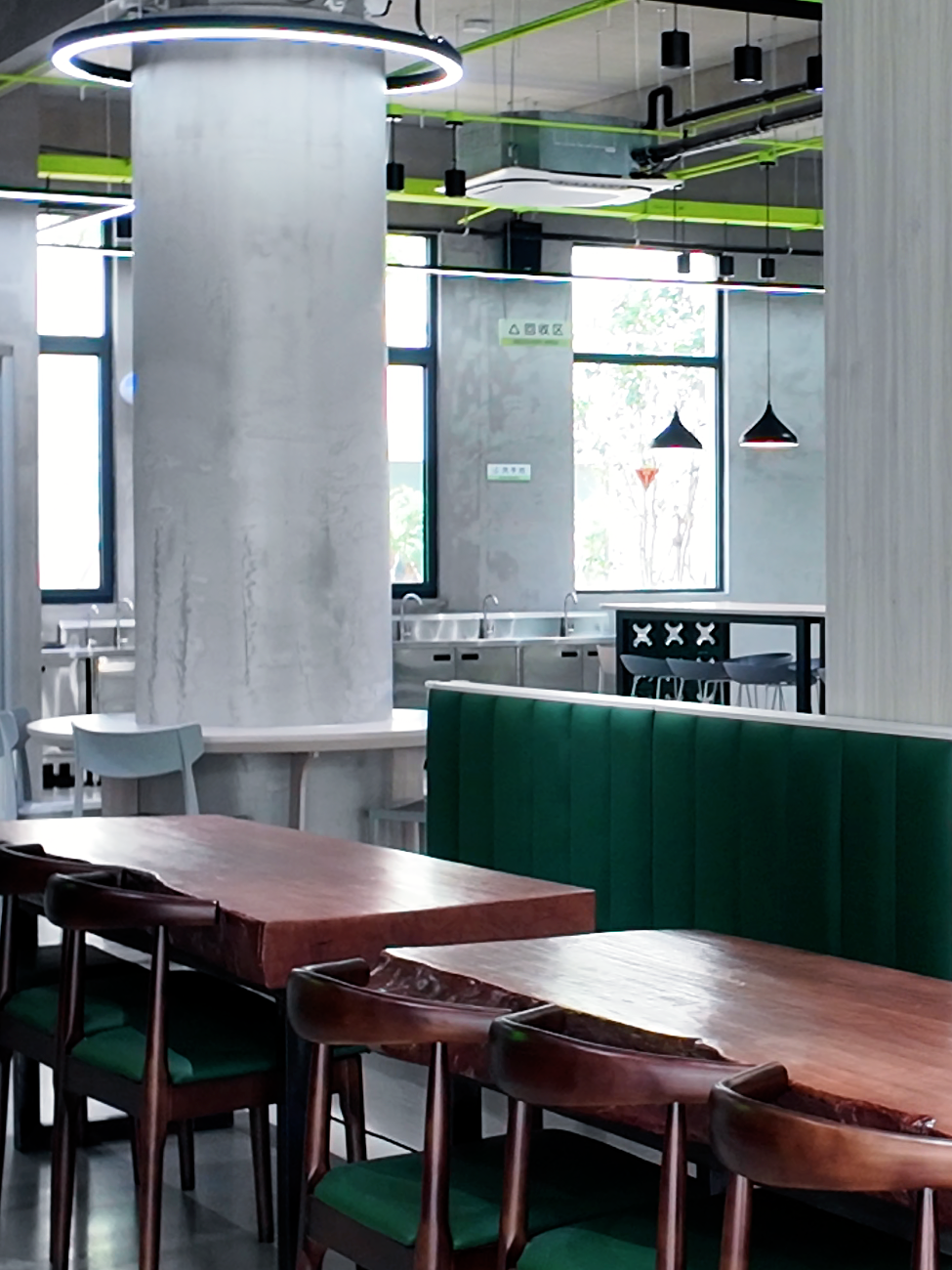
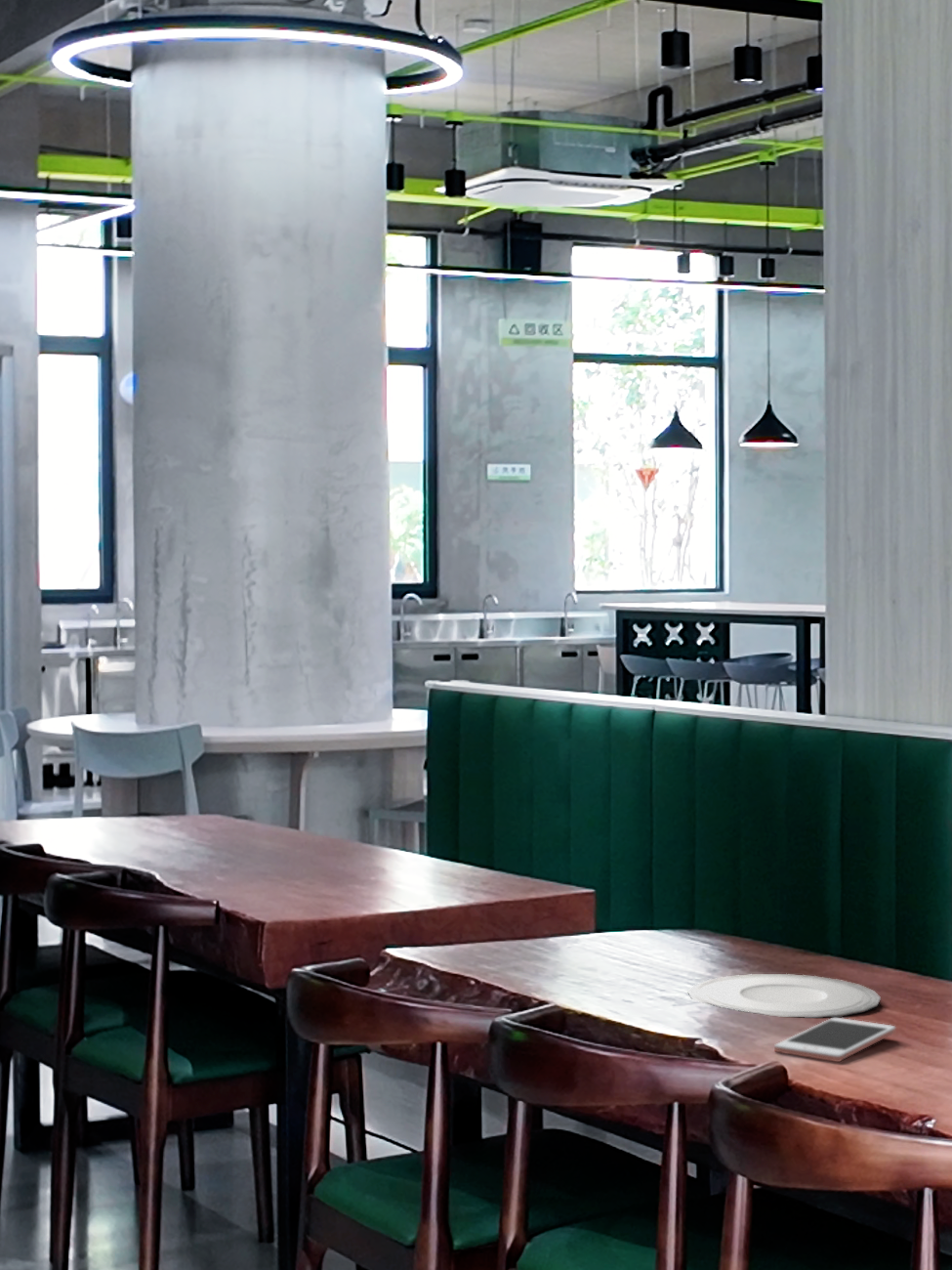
+ cell phone (836, 1038)
+ plate (783, 995)
